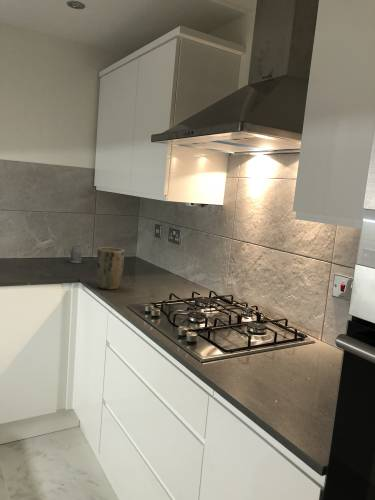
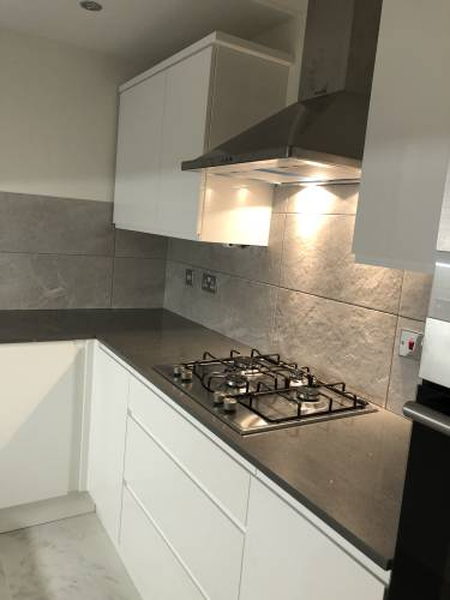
- mug (72, 254)
- plant pot (109, 268)
